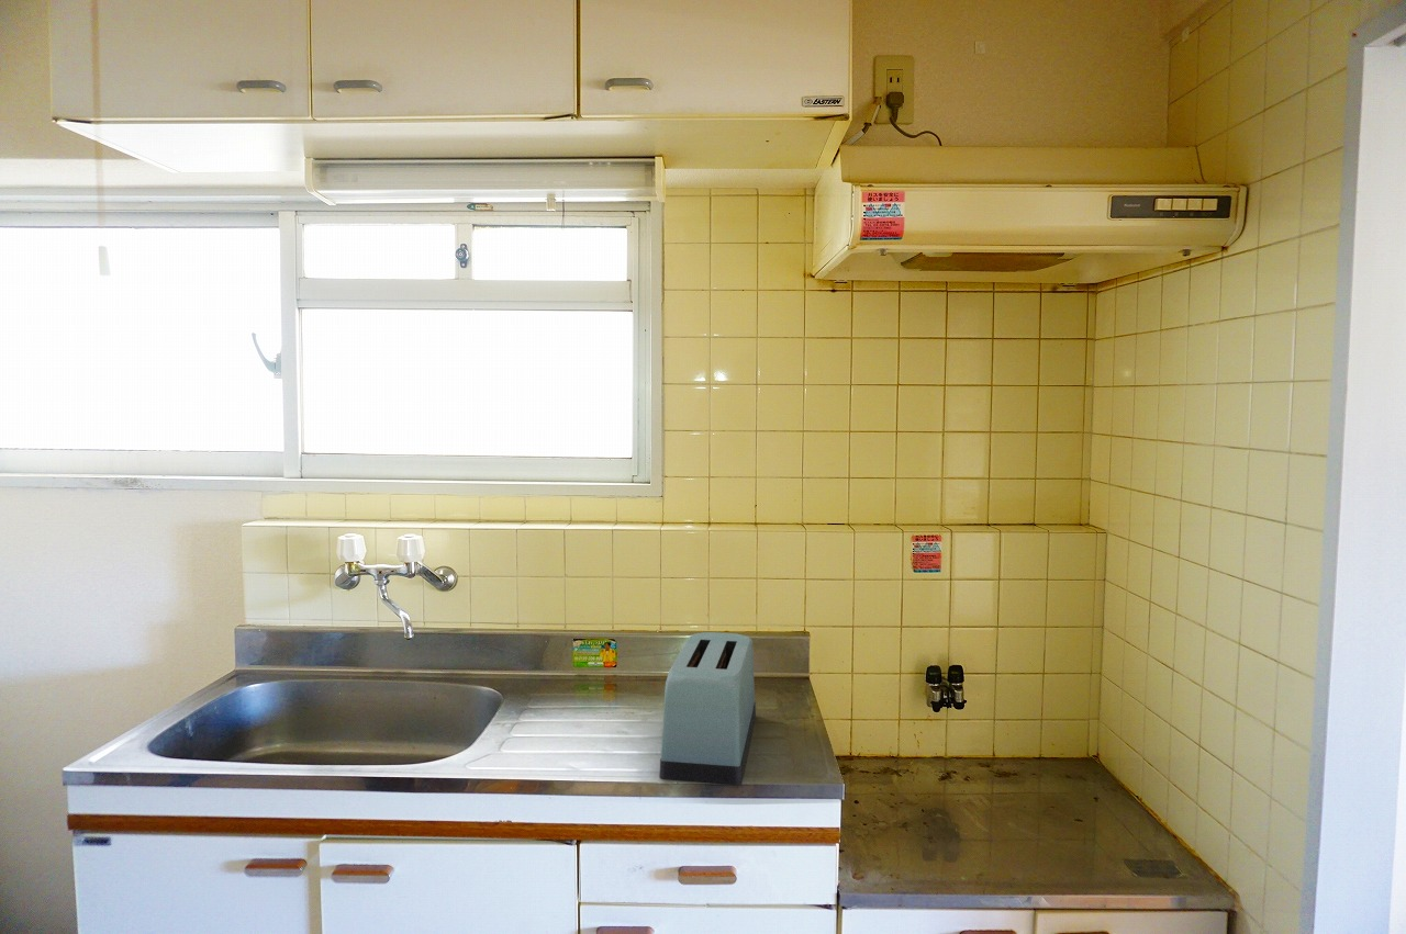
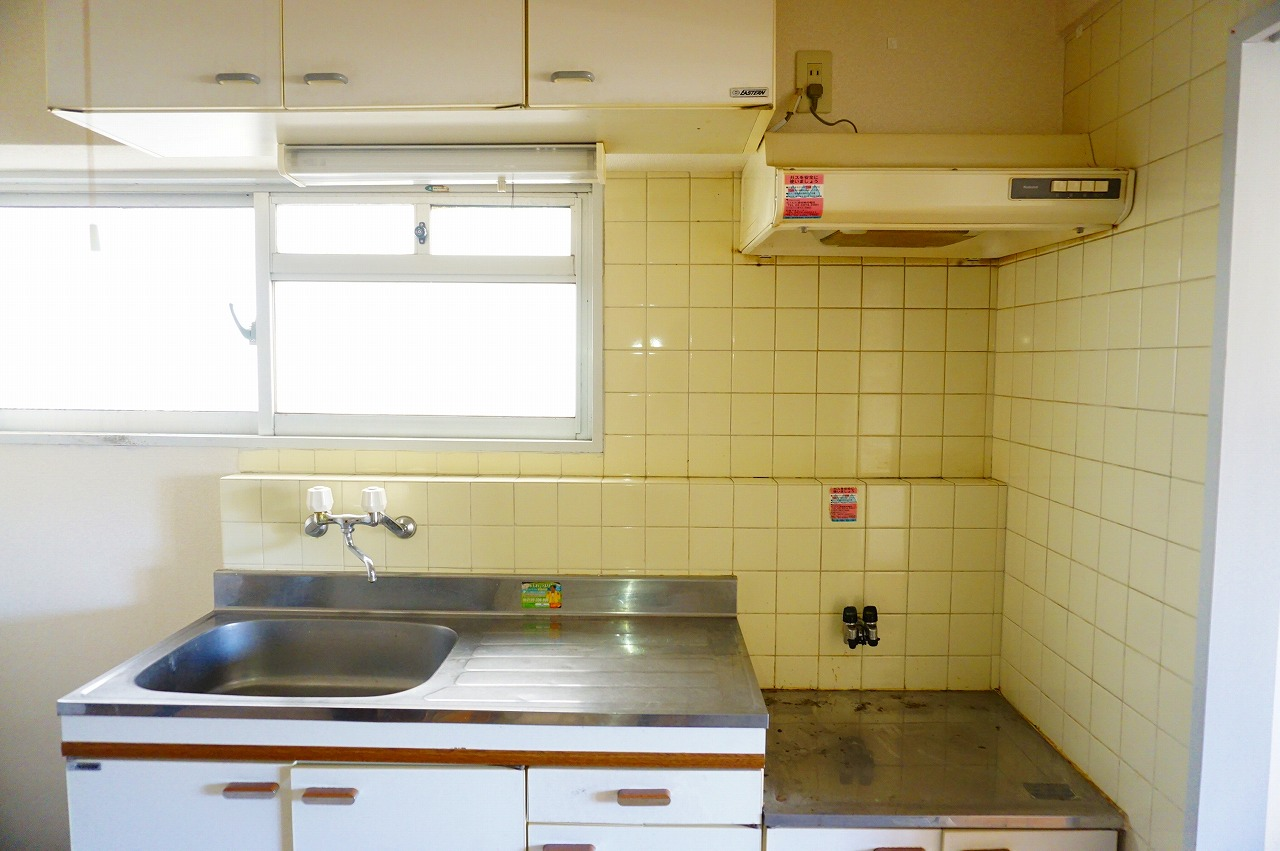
- toaster (712, 698)
